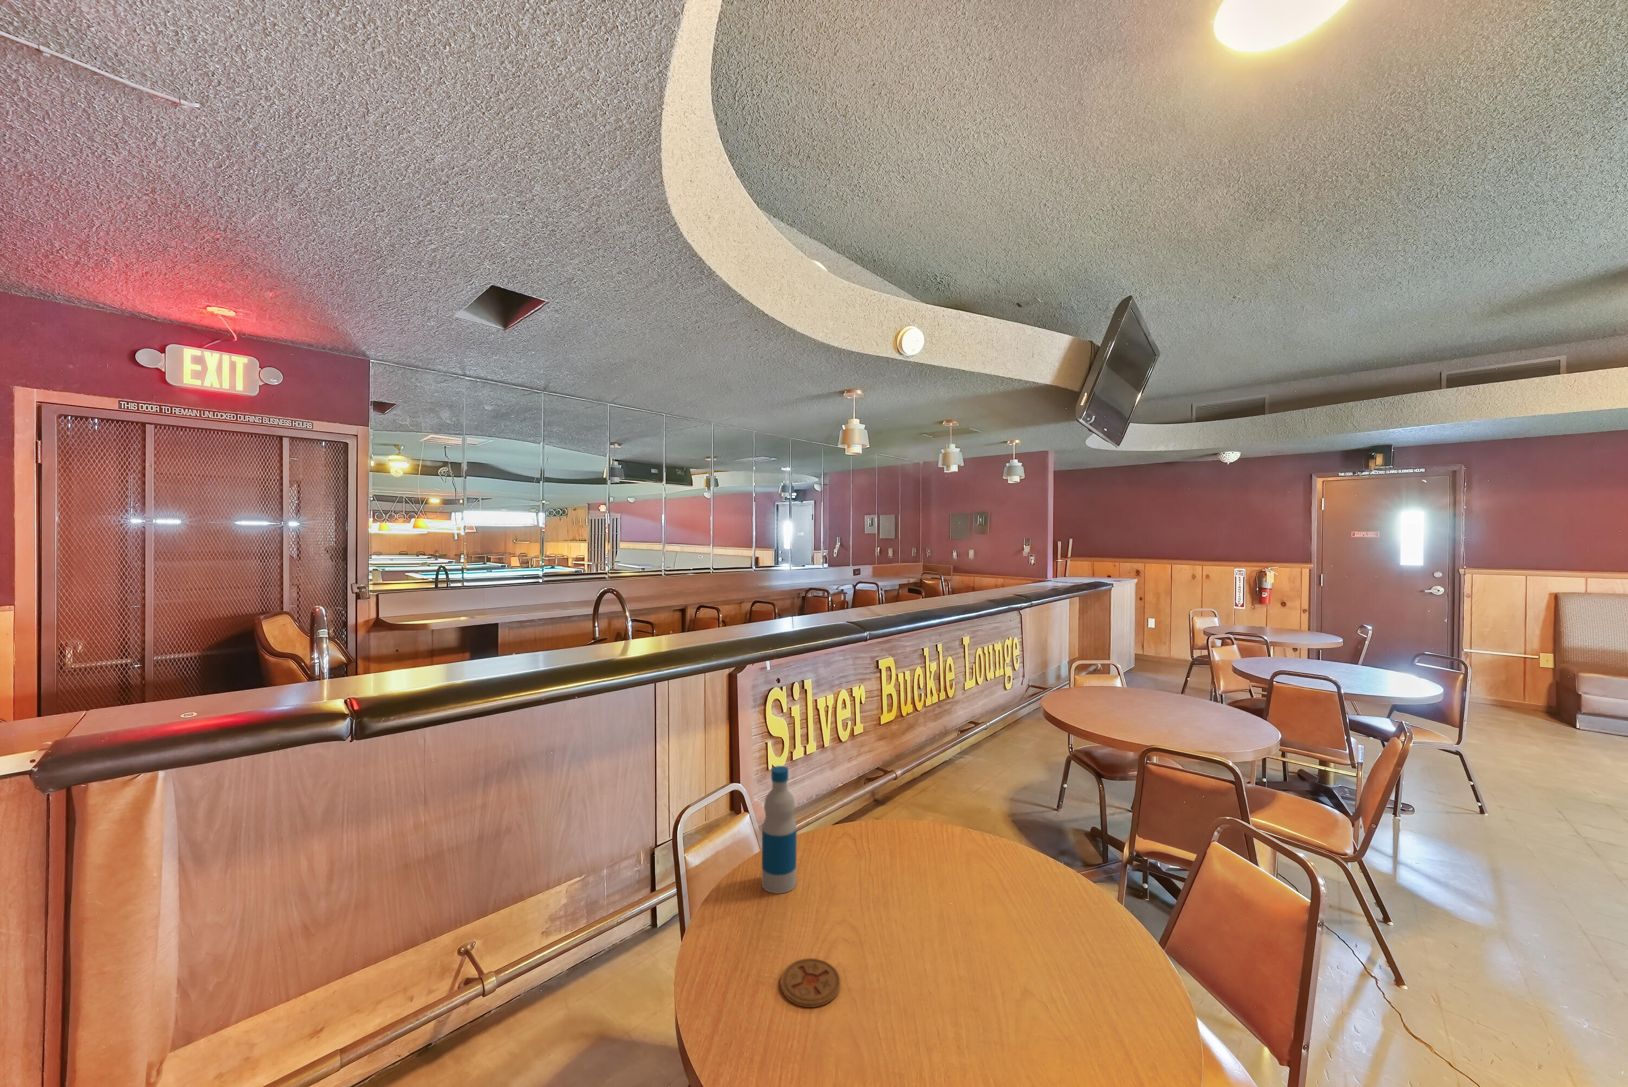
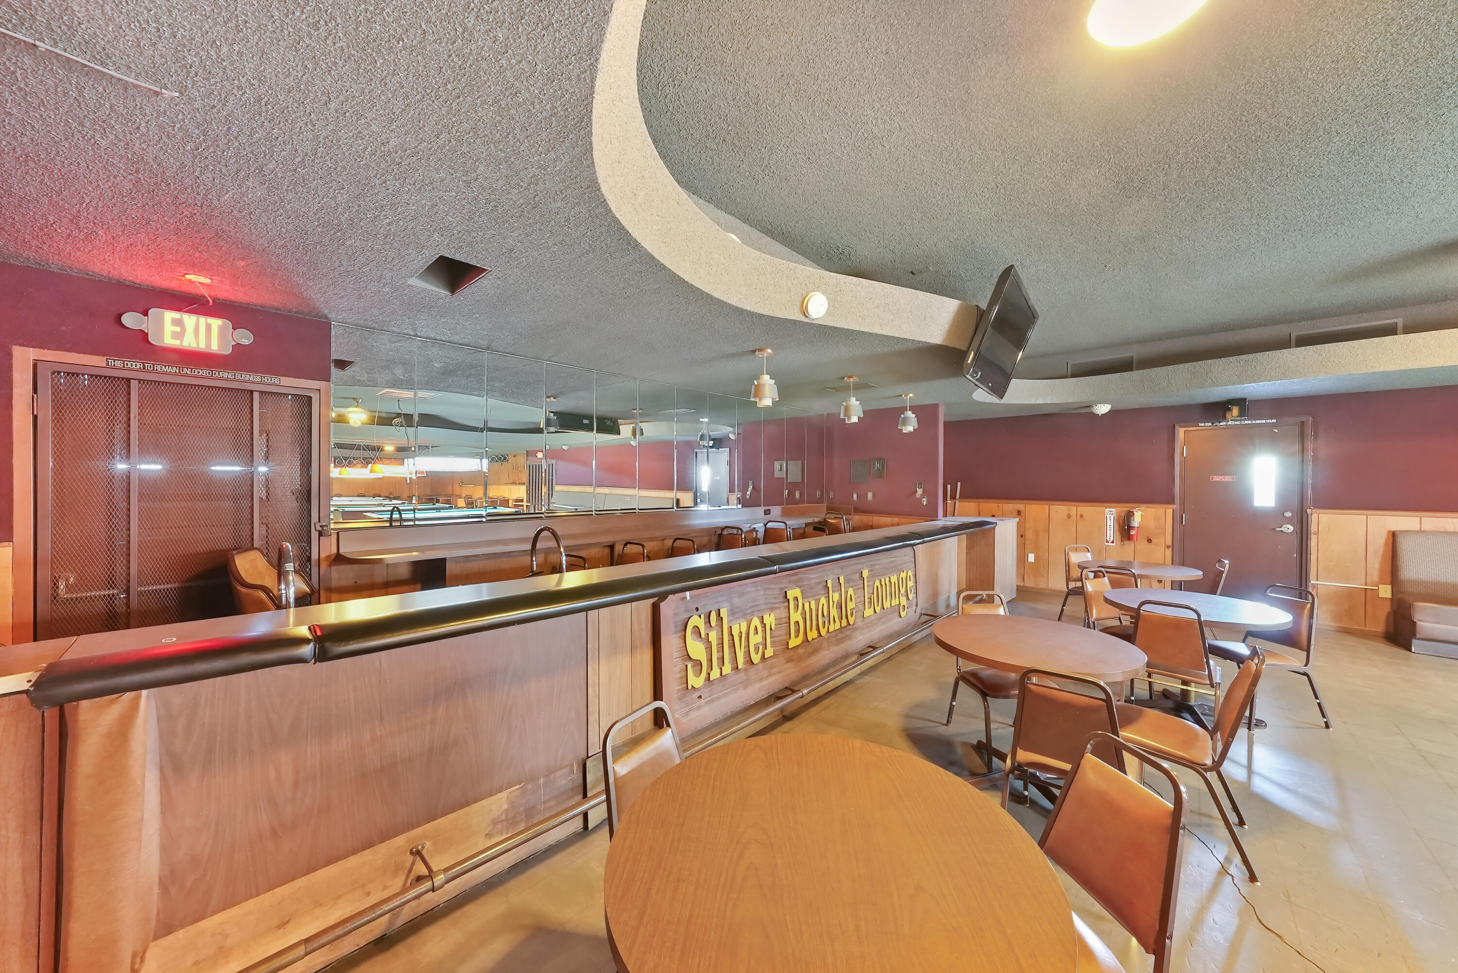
- bottle (779, 826)
- coaster (810, 981)
